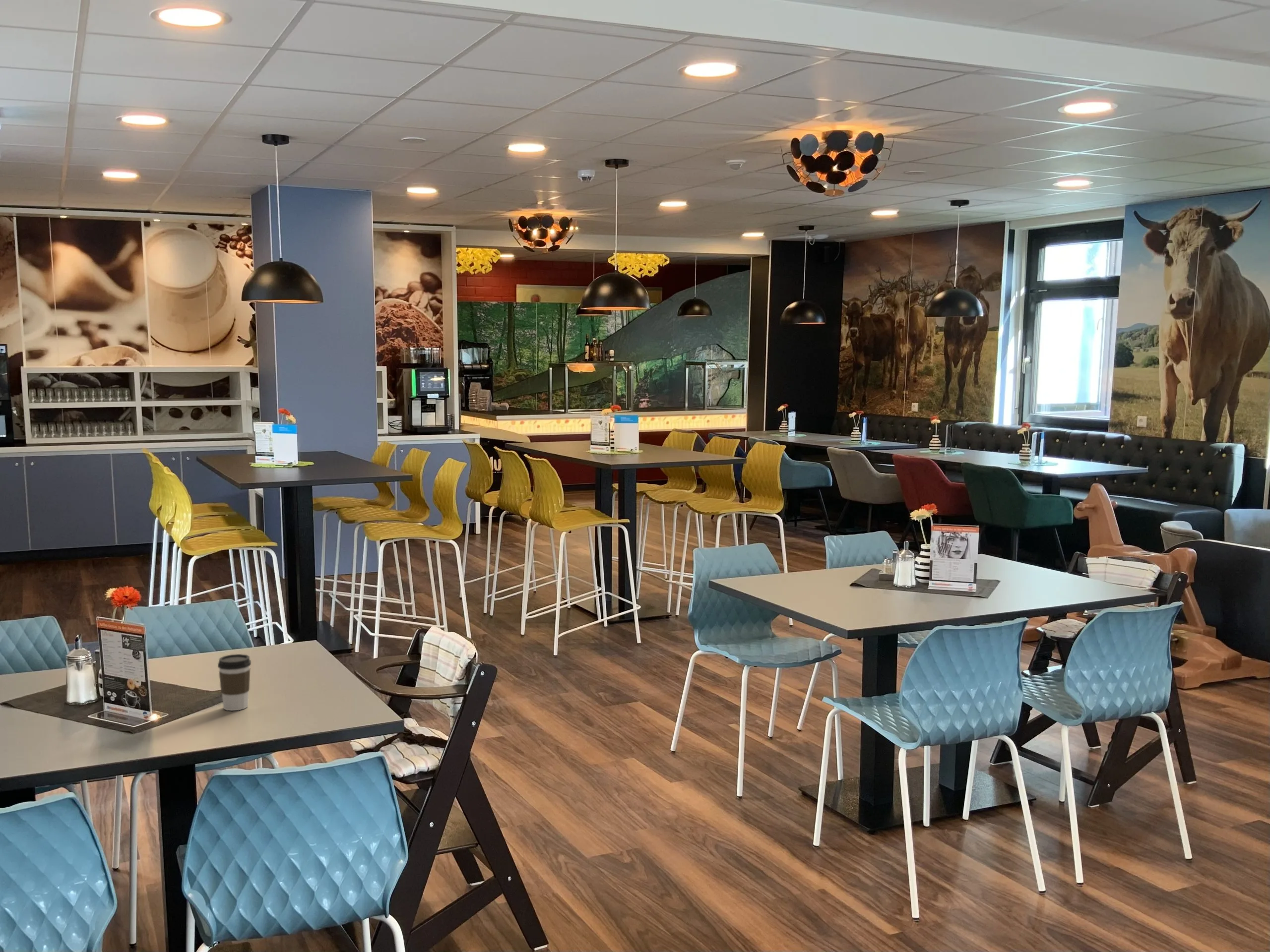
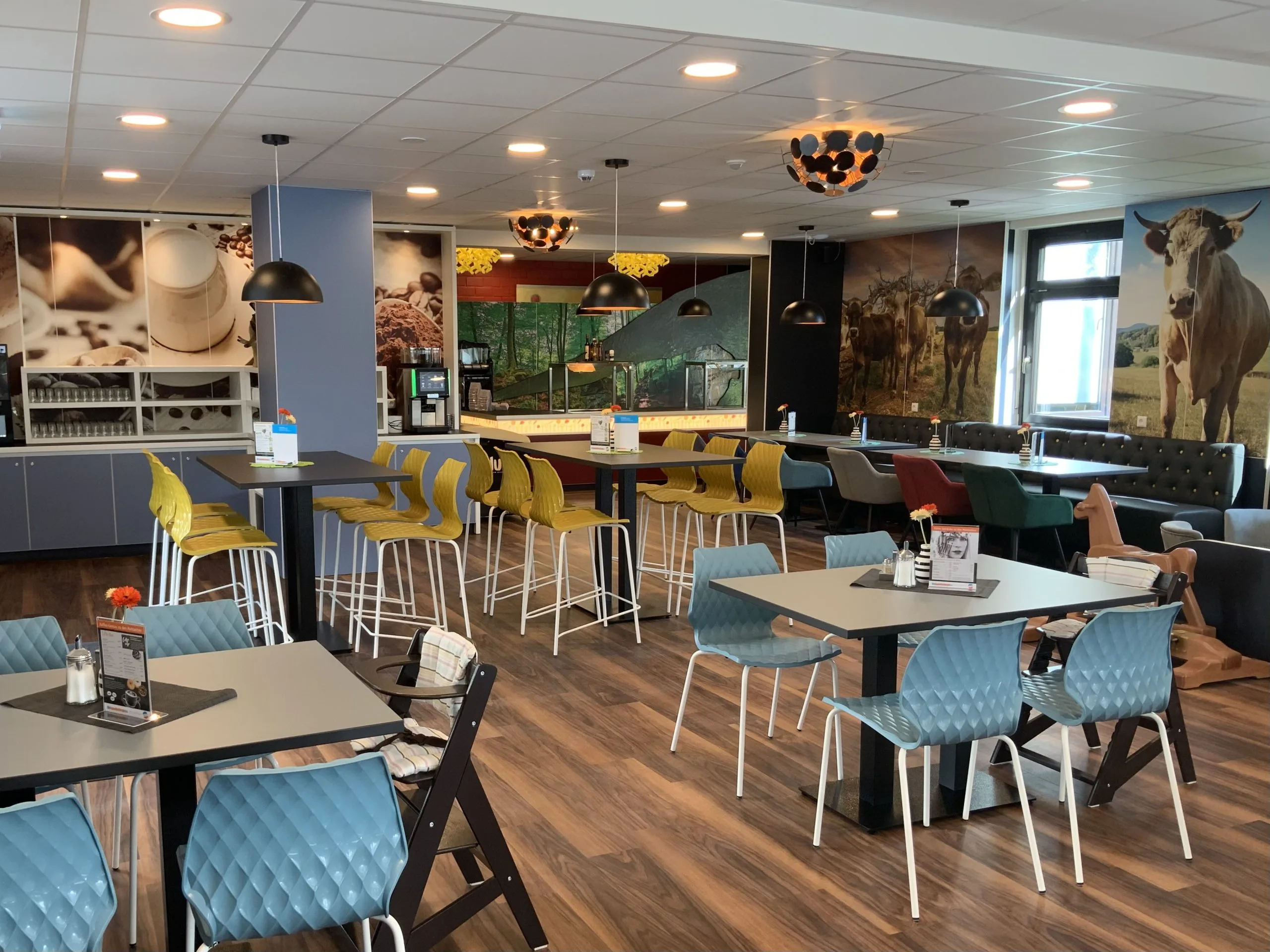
- coffee cup (235, 682)
